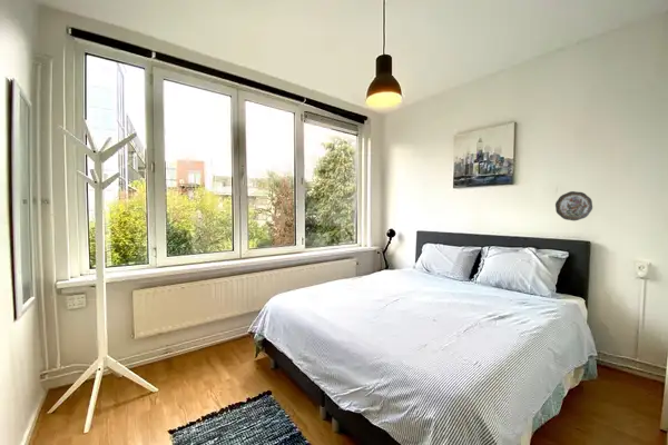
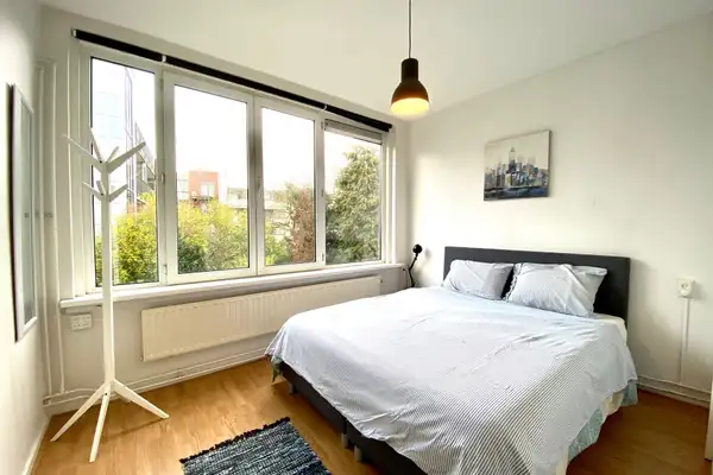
- decorative plate (573, 206)
